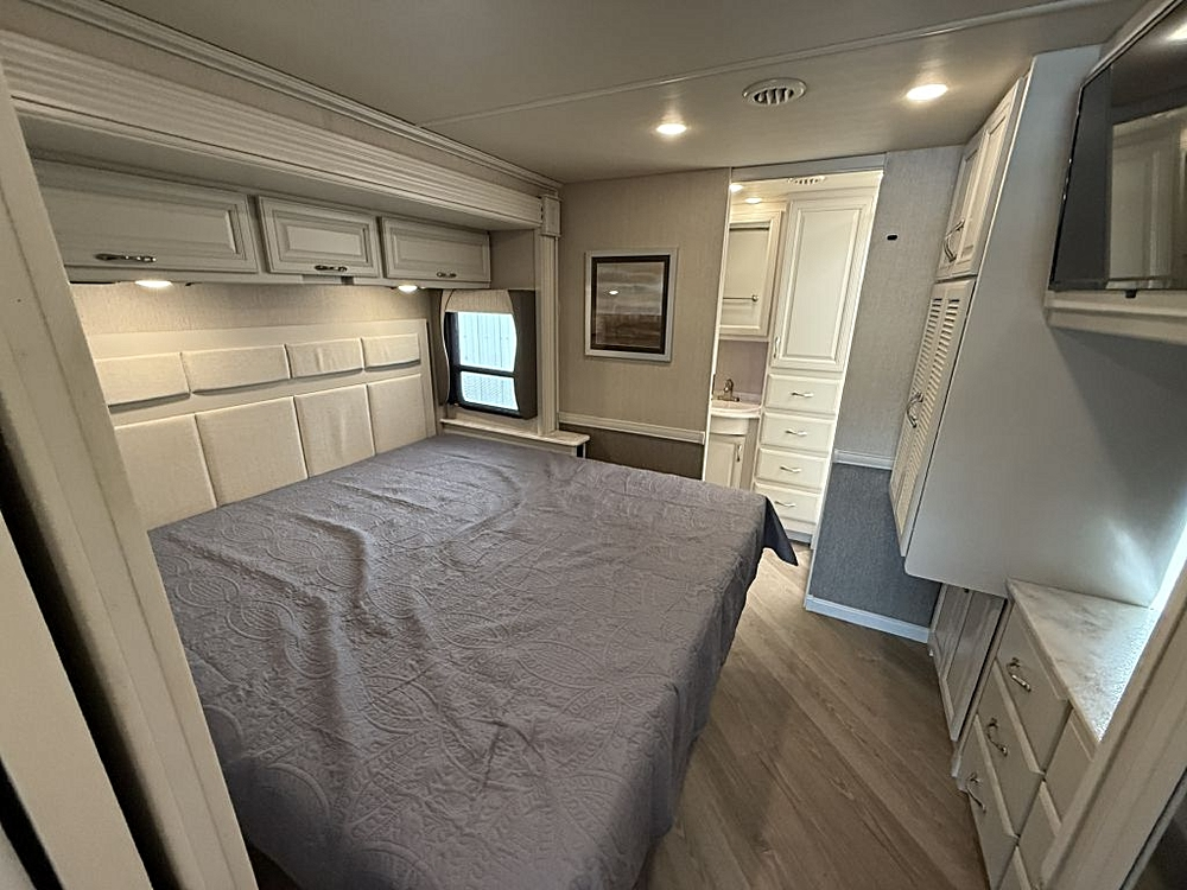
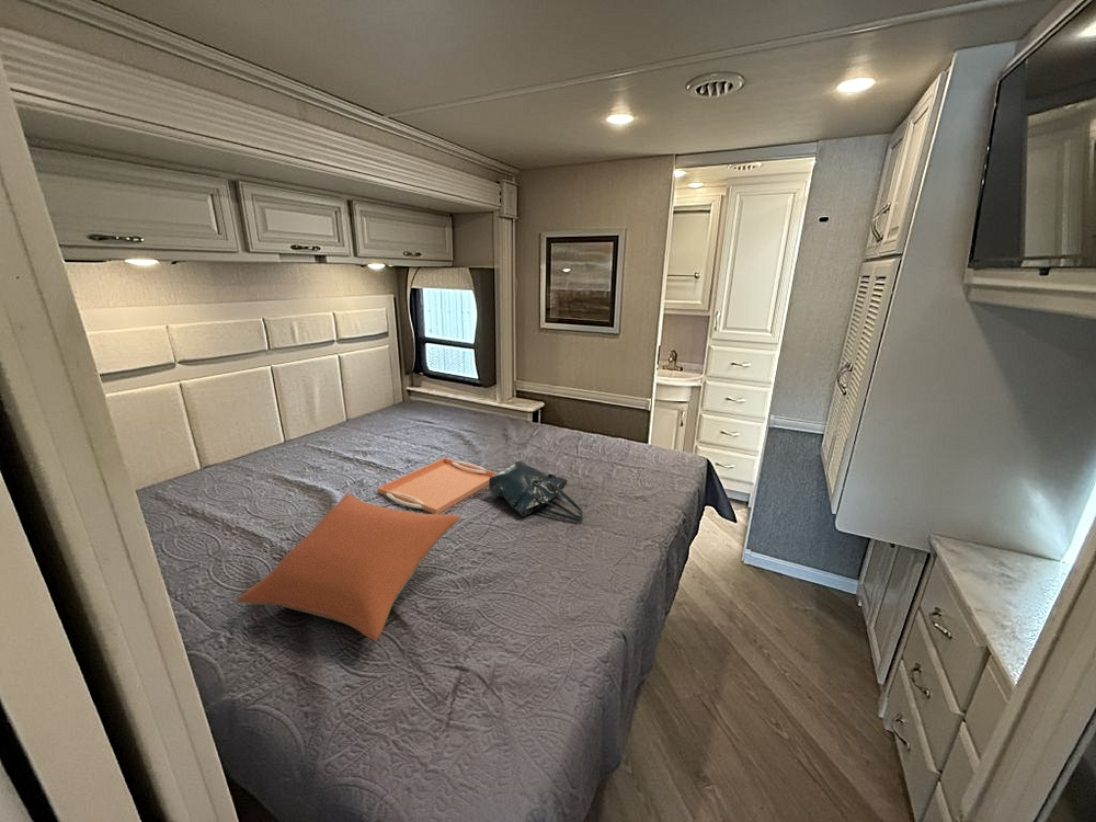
+ tote bag (540, 490)
+ pillow (357, 555)
+ serving tray (441, 482)
